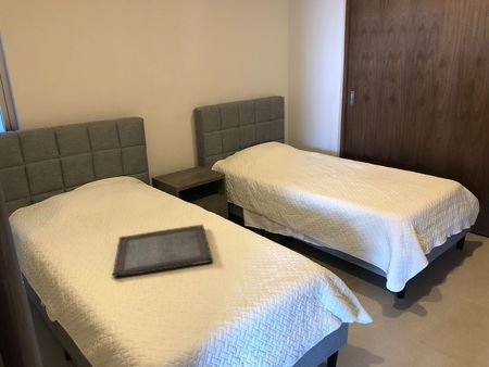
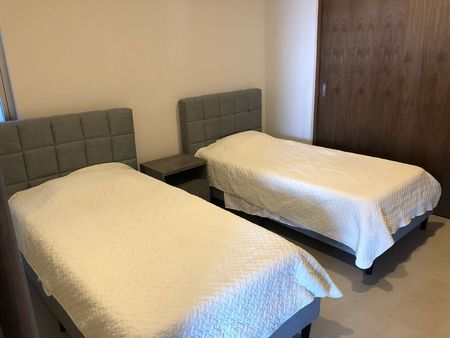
- serving tray (163, 248)
